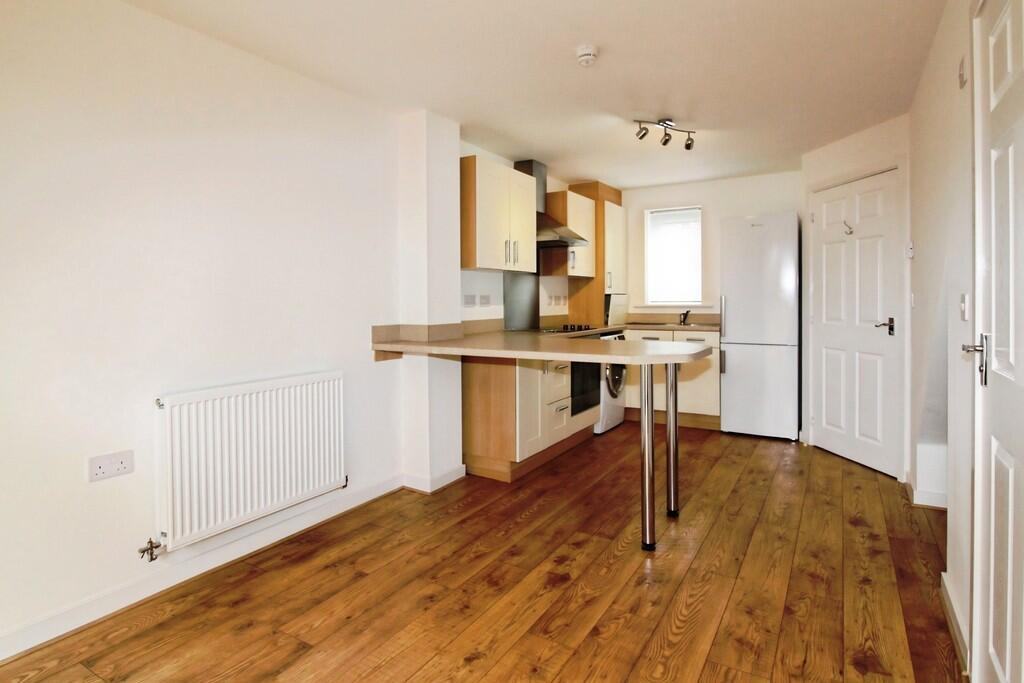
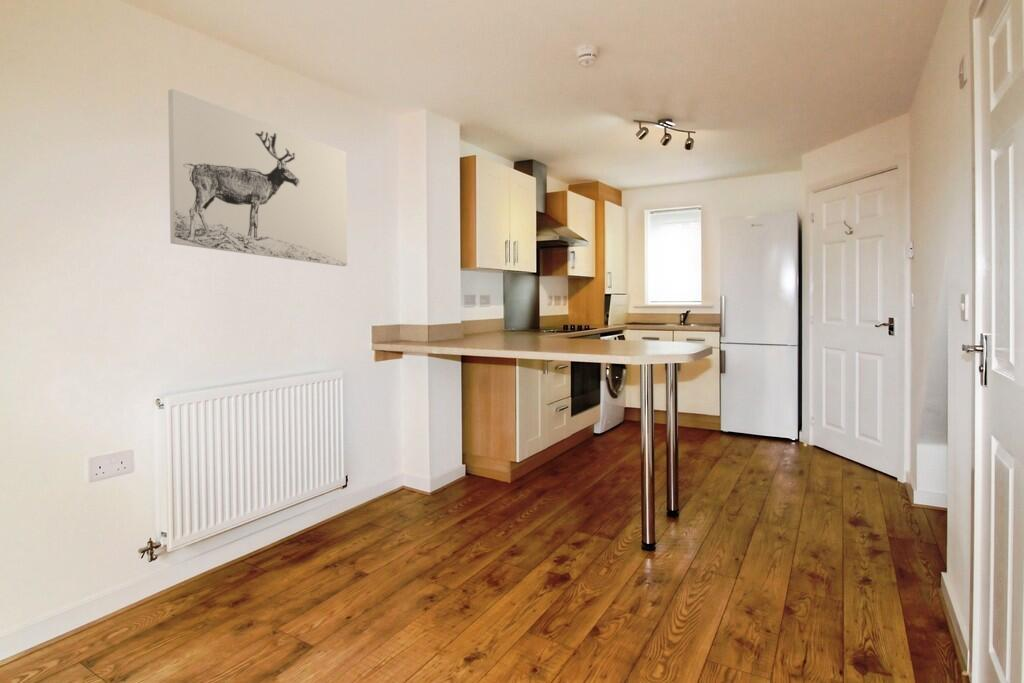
+ wall art (271, 191)
